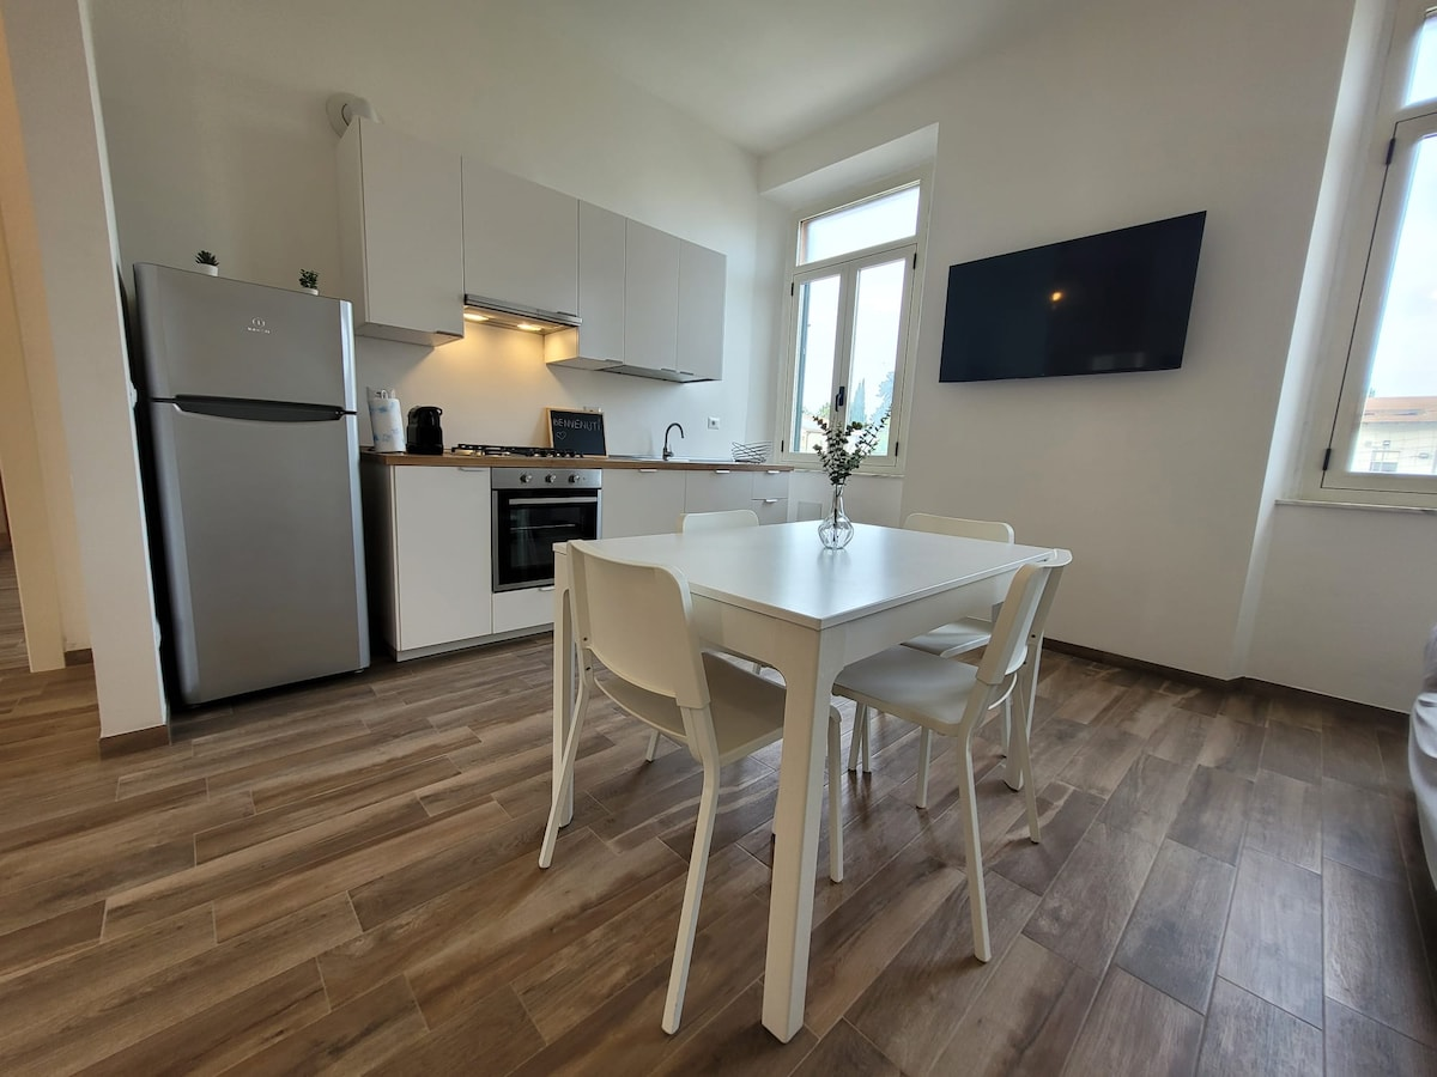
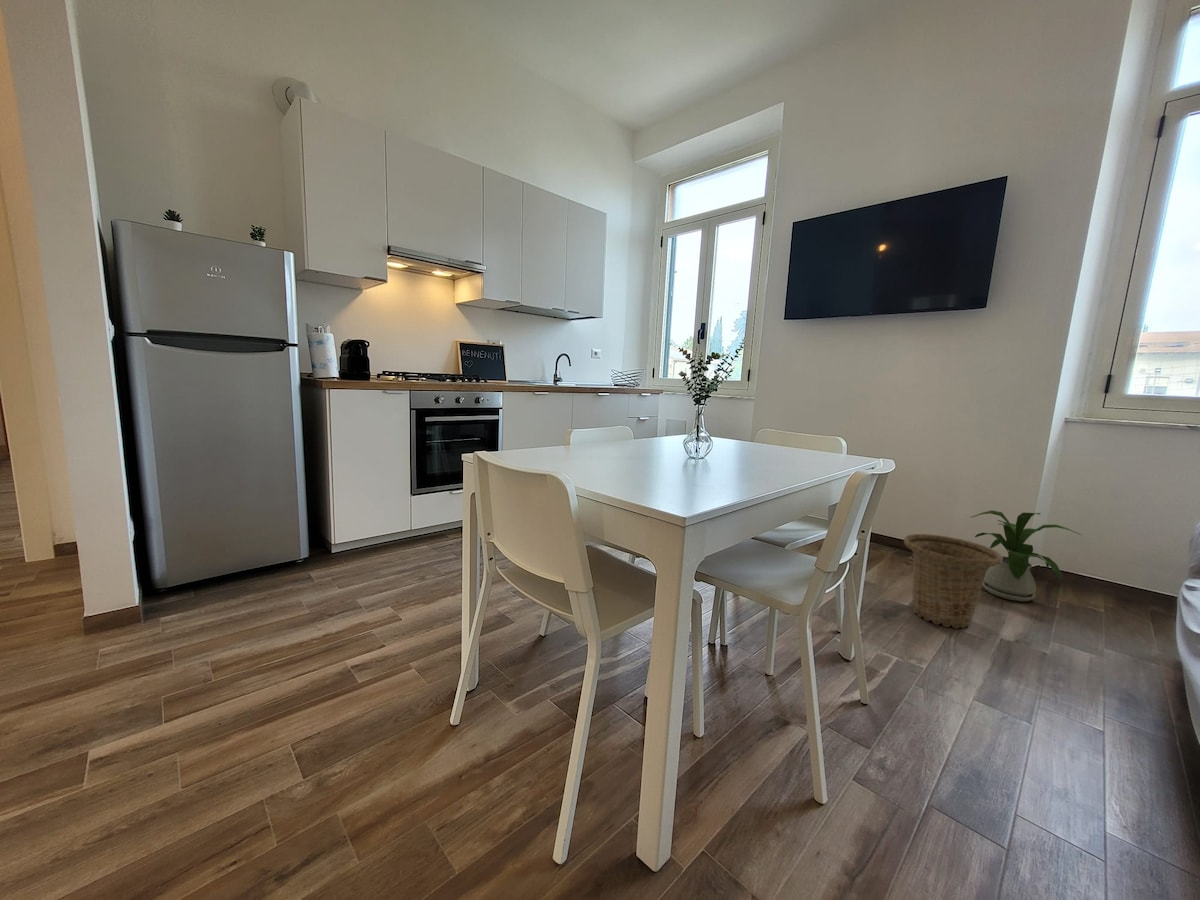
+ house plant (1019, 549)
+ basket (945, 581)
